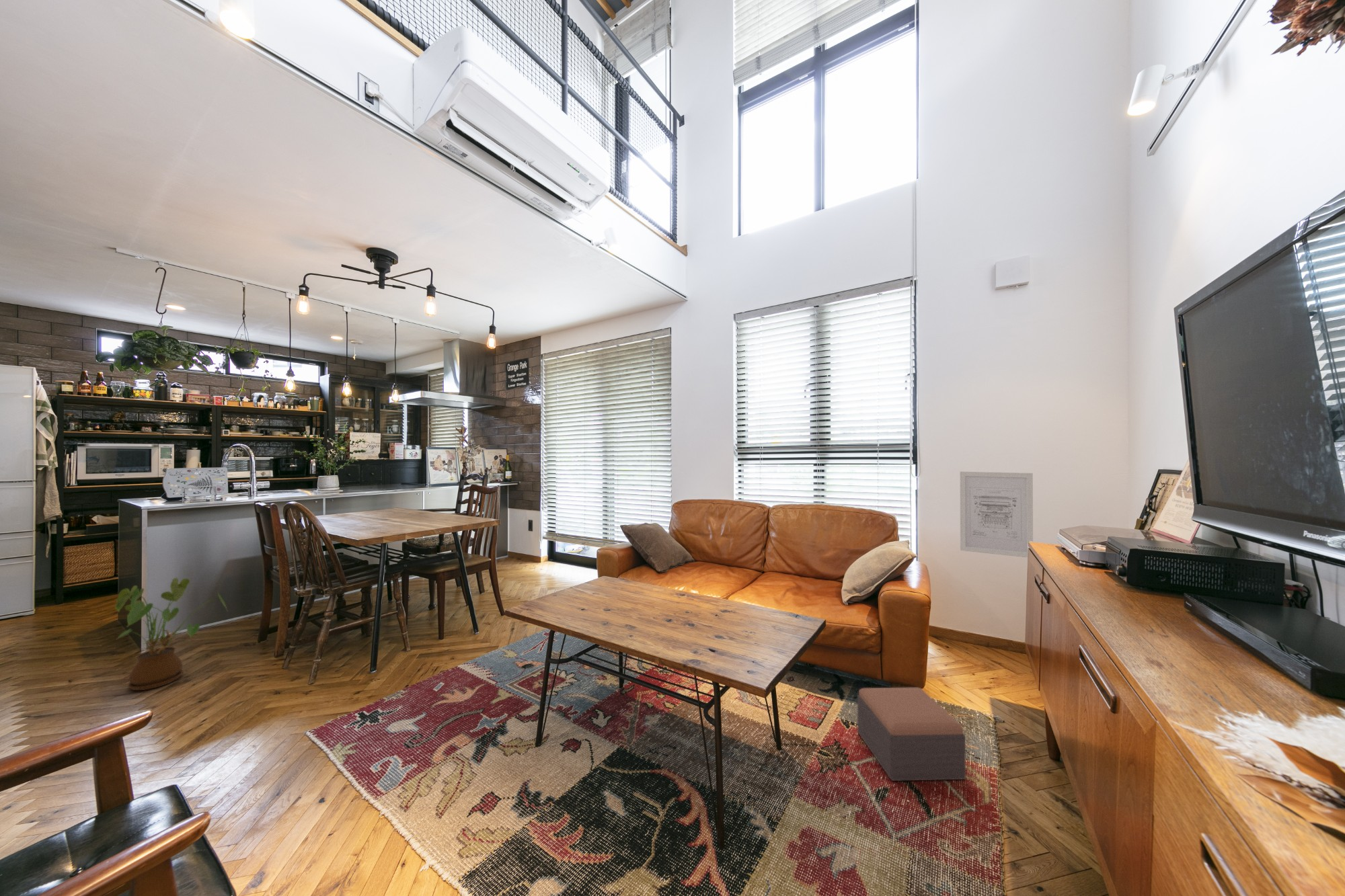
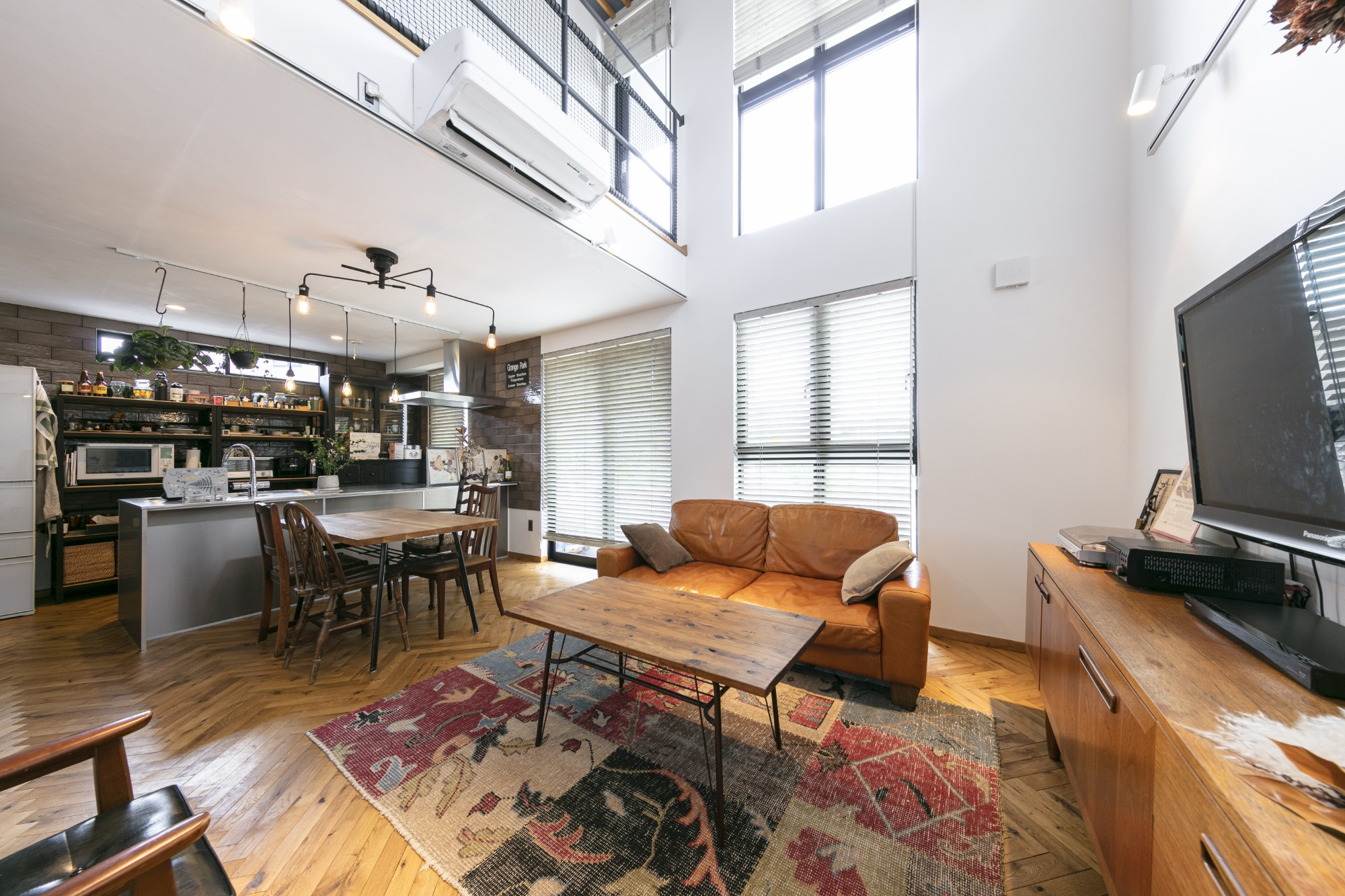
- house plant (167, 631)
- wall art (995, 513)
- footstool (907, 729)
